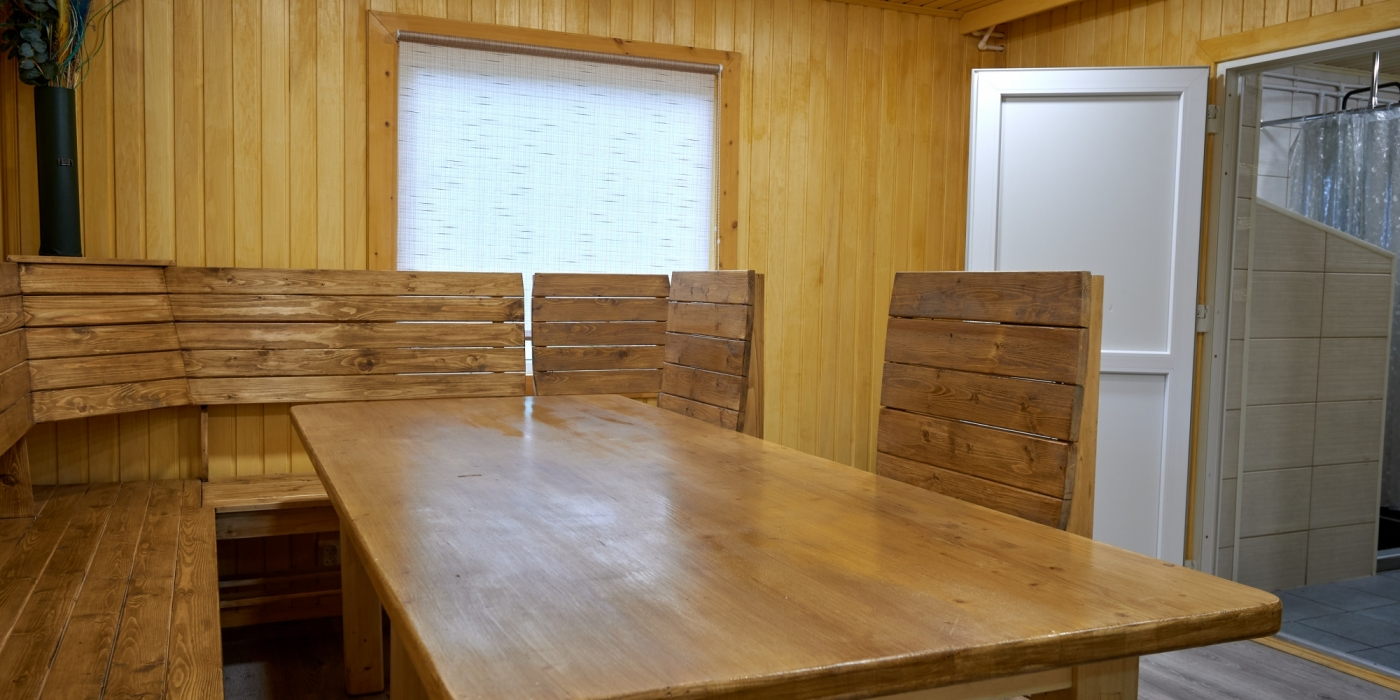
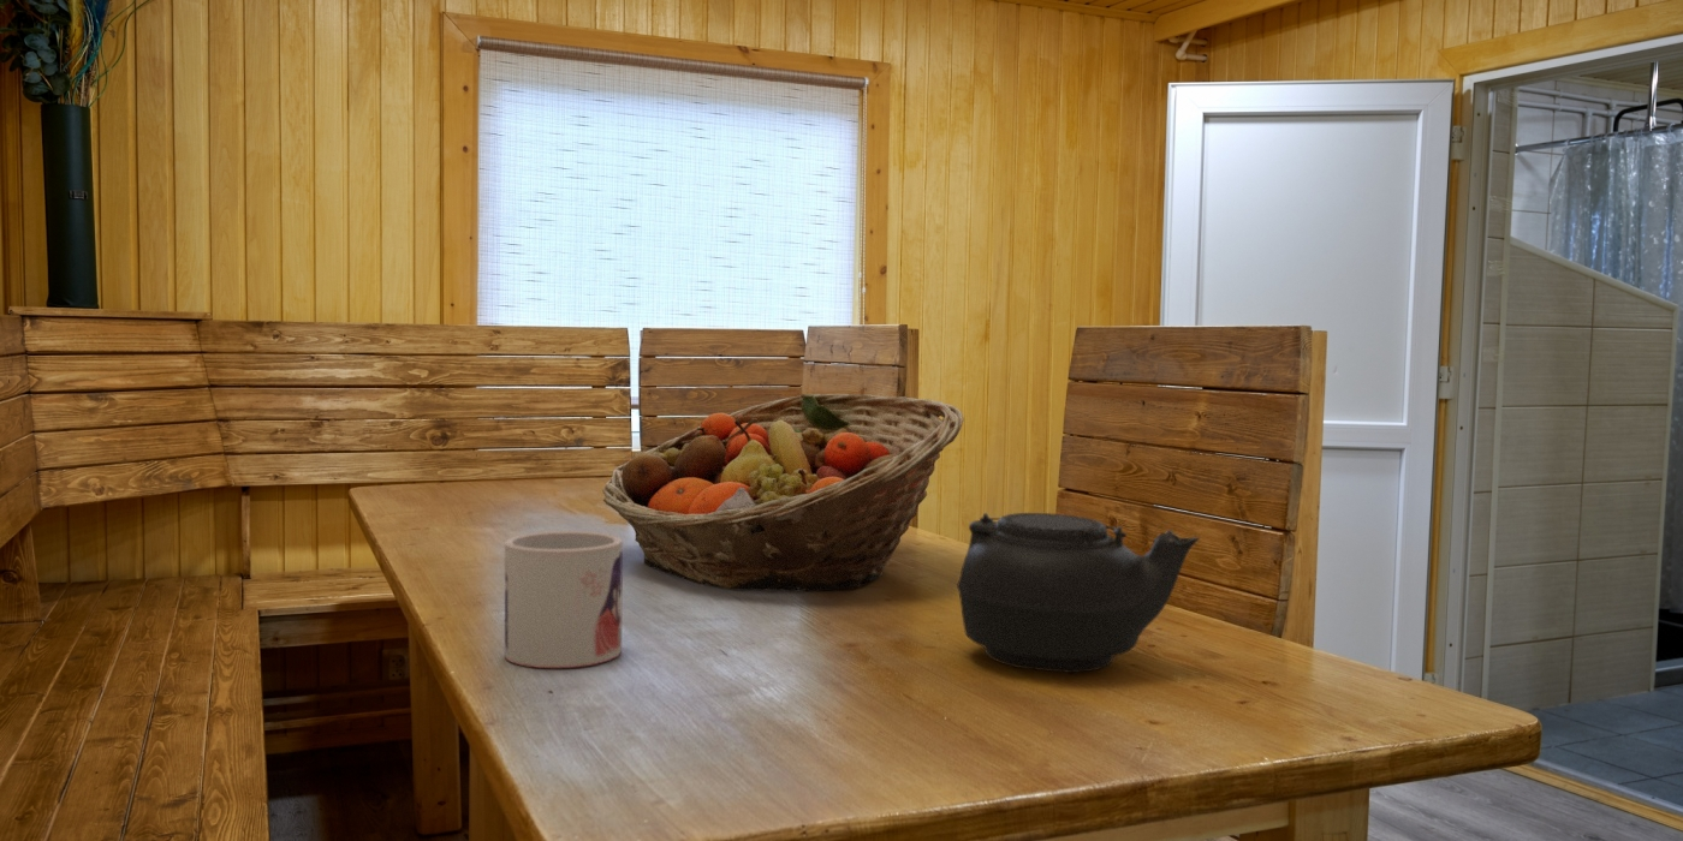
+ mug (565, 591)
+ fruit basket (779, 481)
+ teapot (1072, 589)
